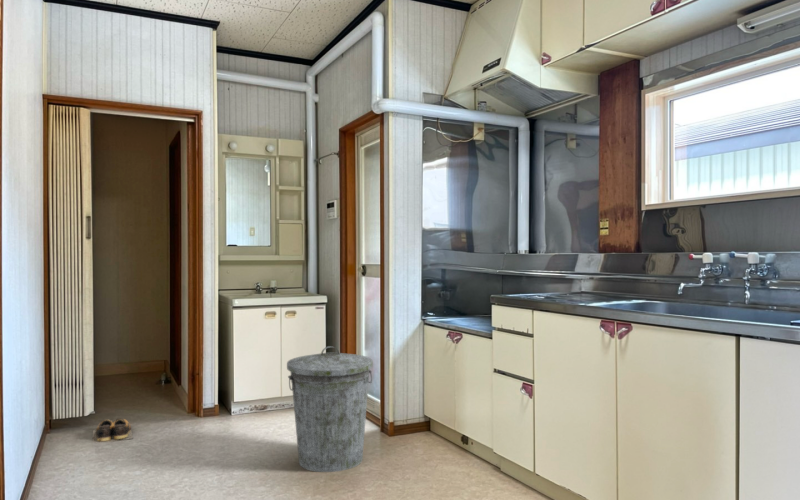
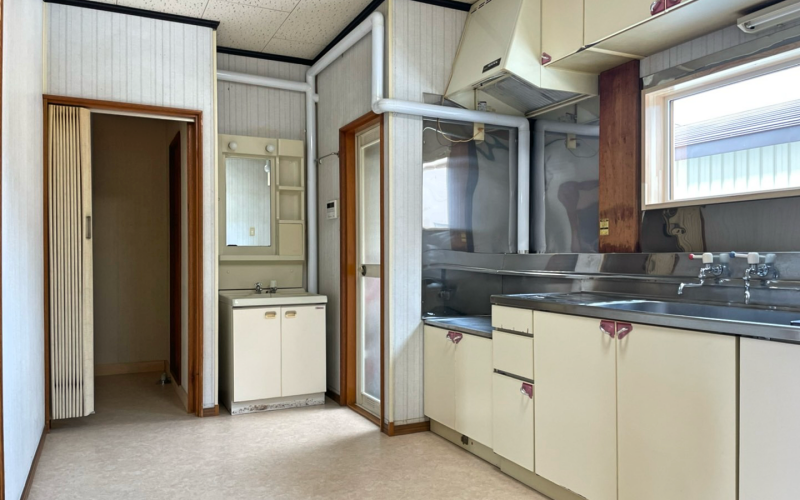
- trash can (330, 403)
- shoes (112, 426)
